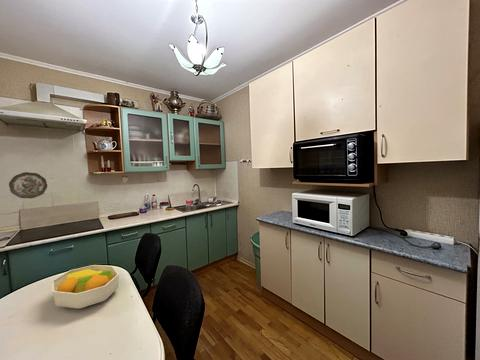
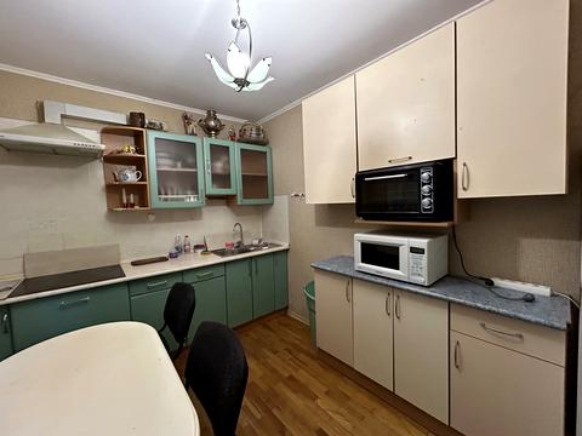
- fruit bowl (86, 282)
- decorative plate (29, 185)
